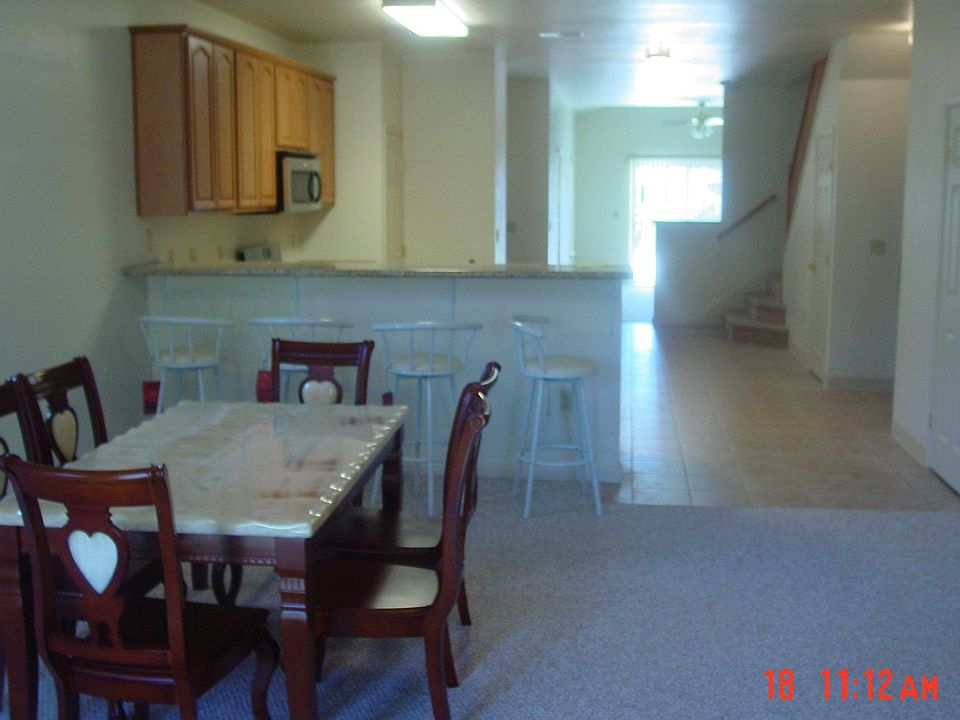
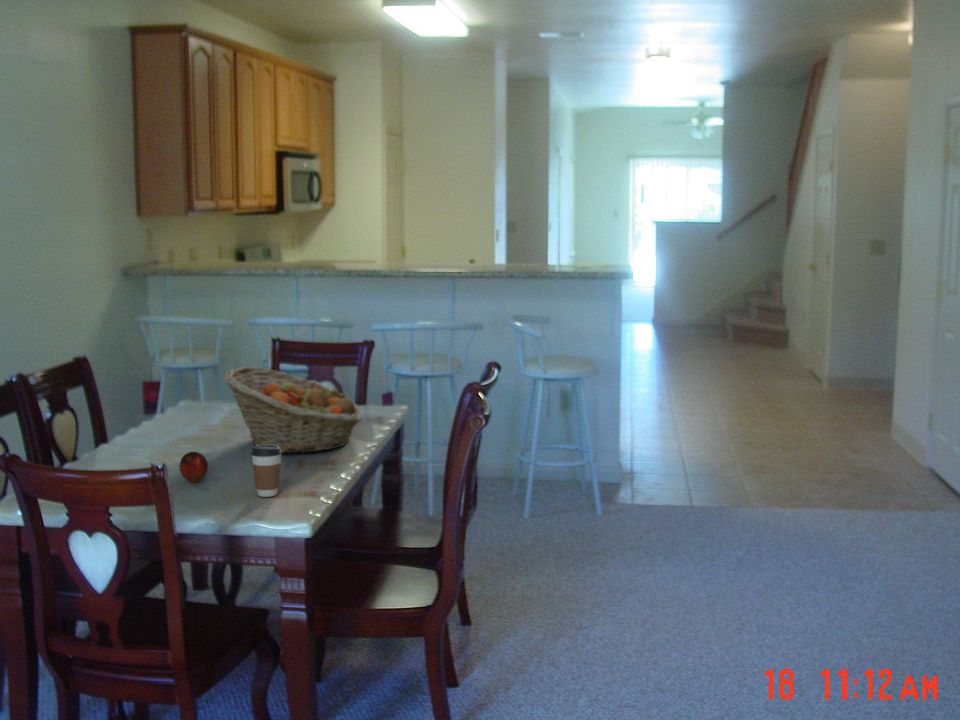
+ coffee cup (266, 470)
+ apple (193, 467)
+ fruit basket (294, 406)
